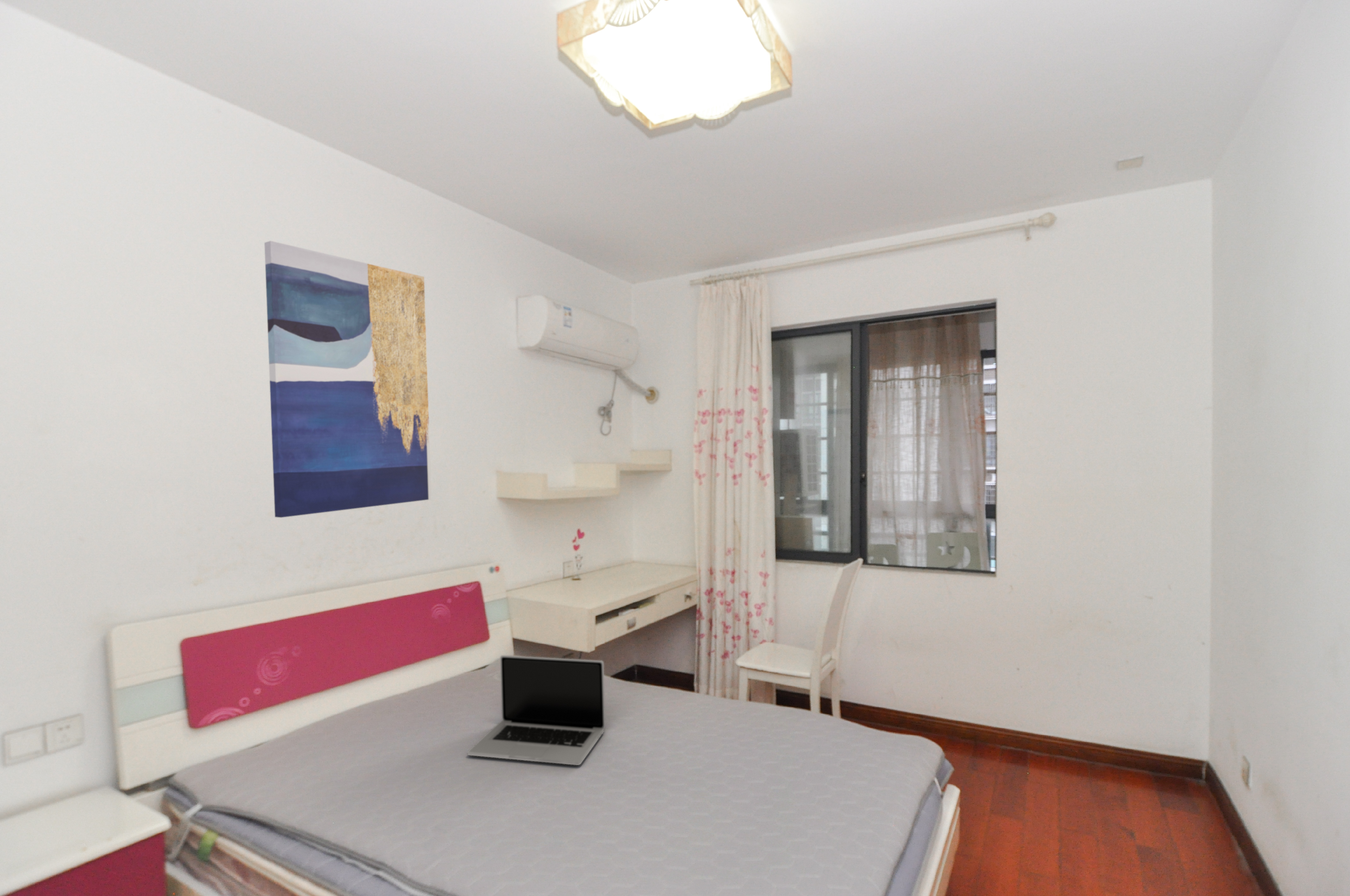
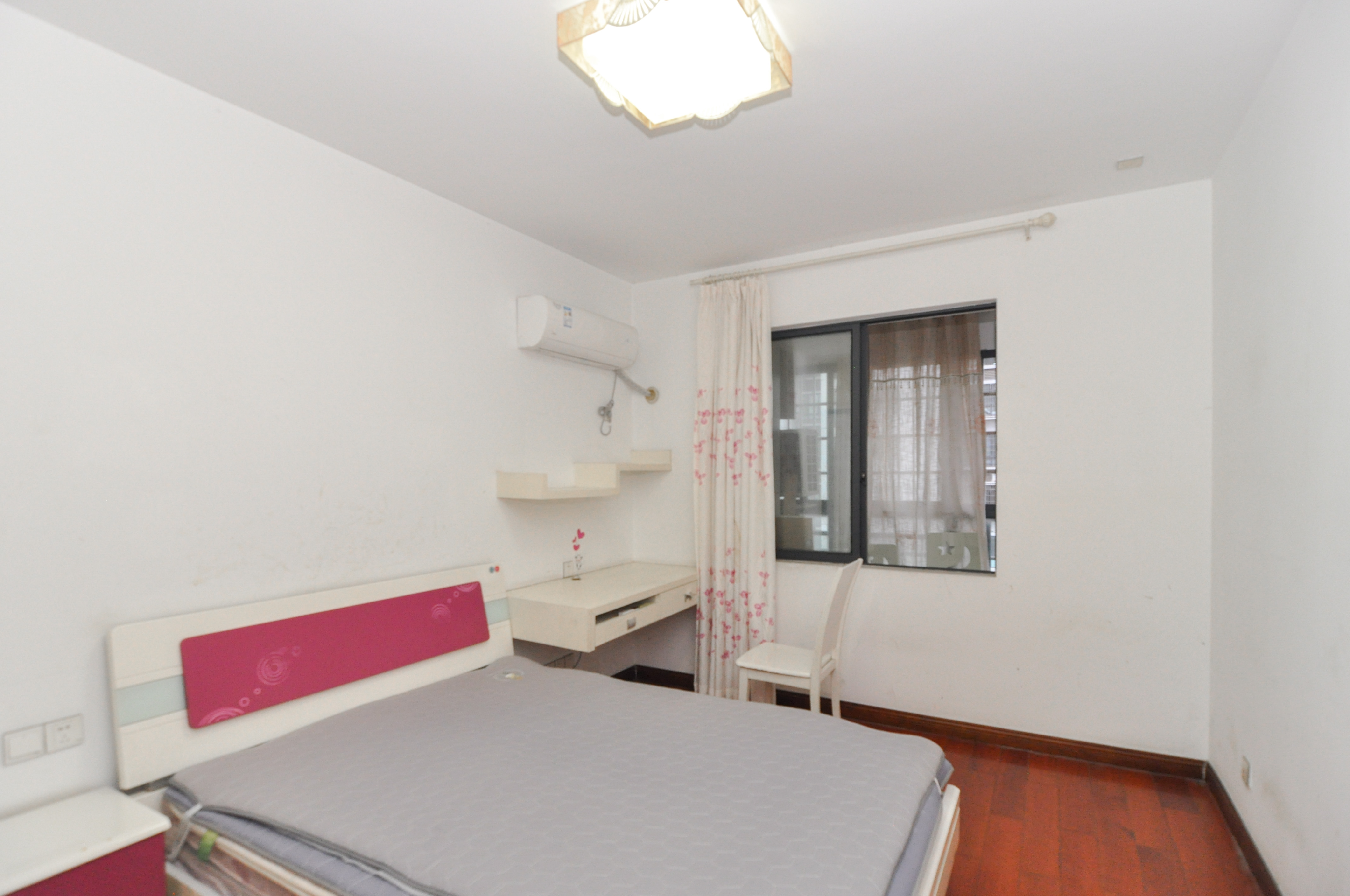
- wall art (357, 385)
- laptop (538, 707)
